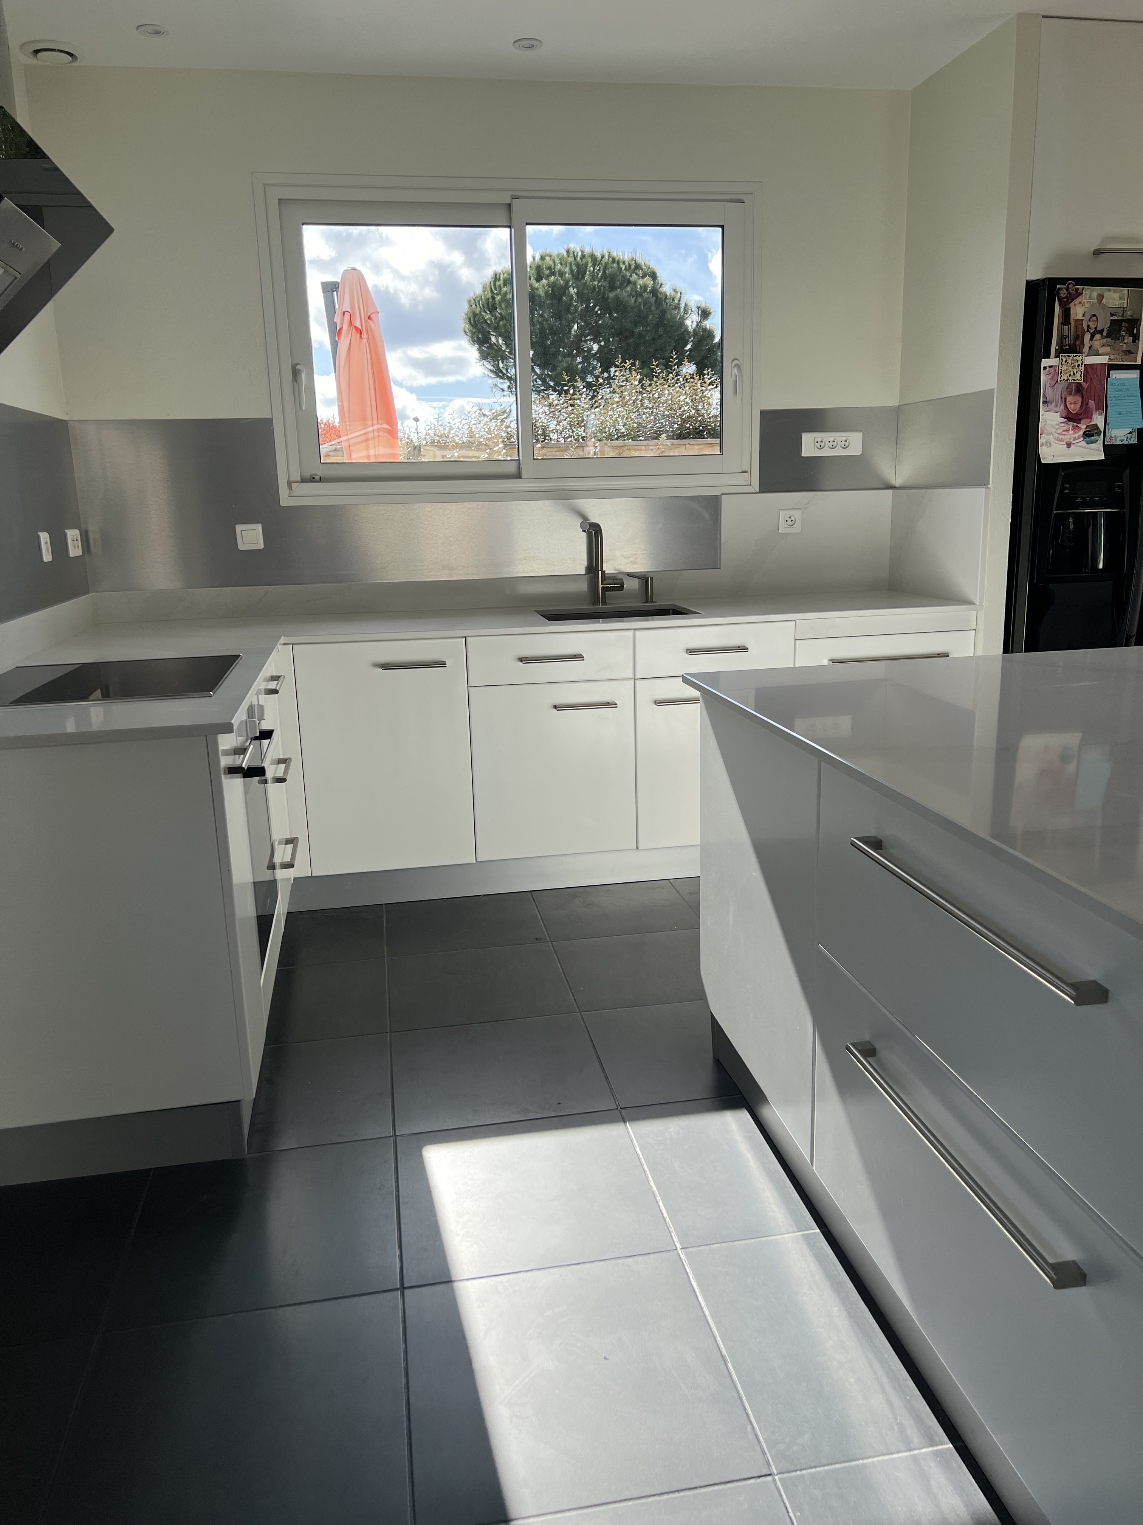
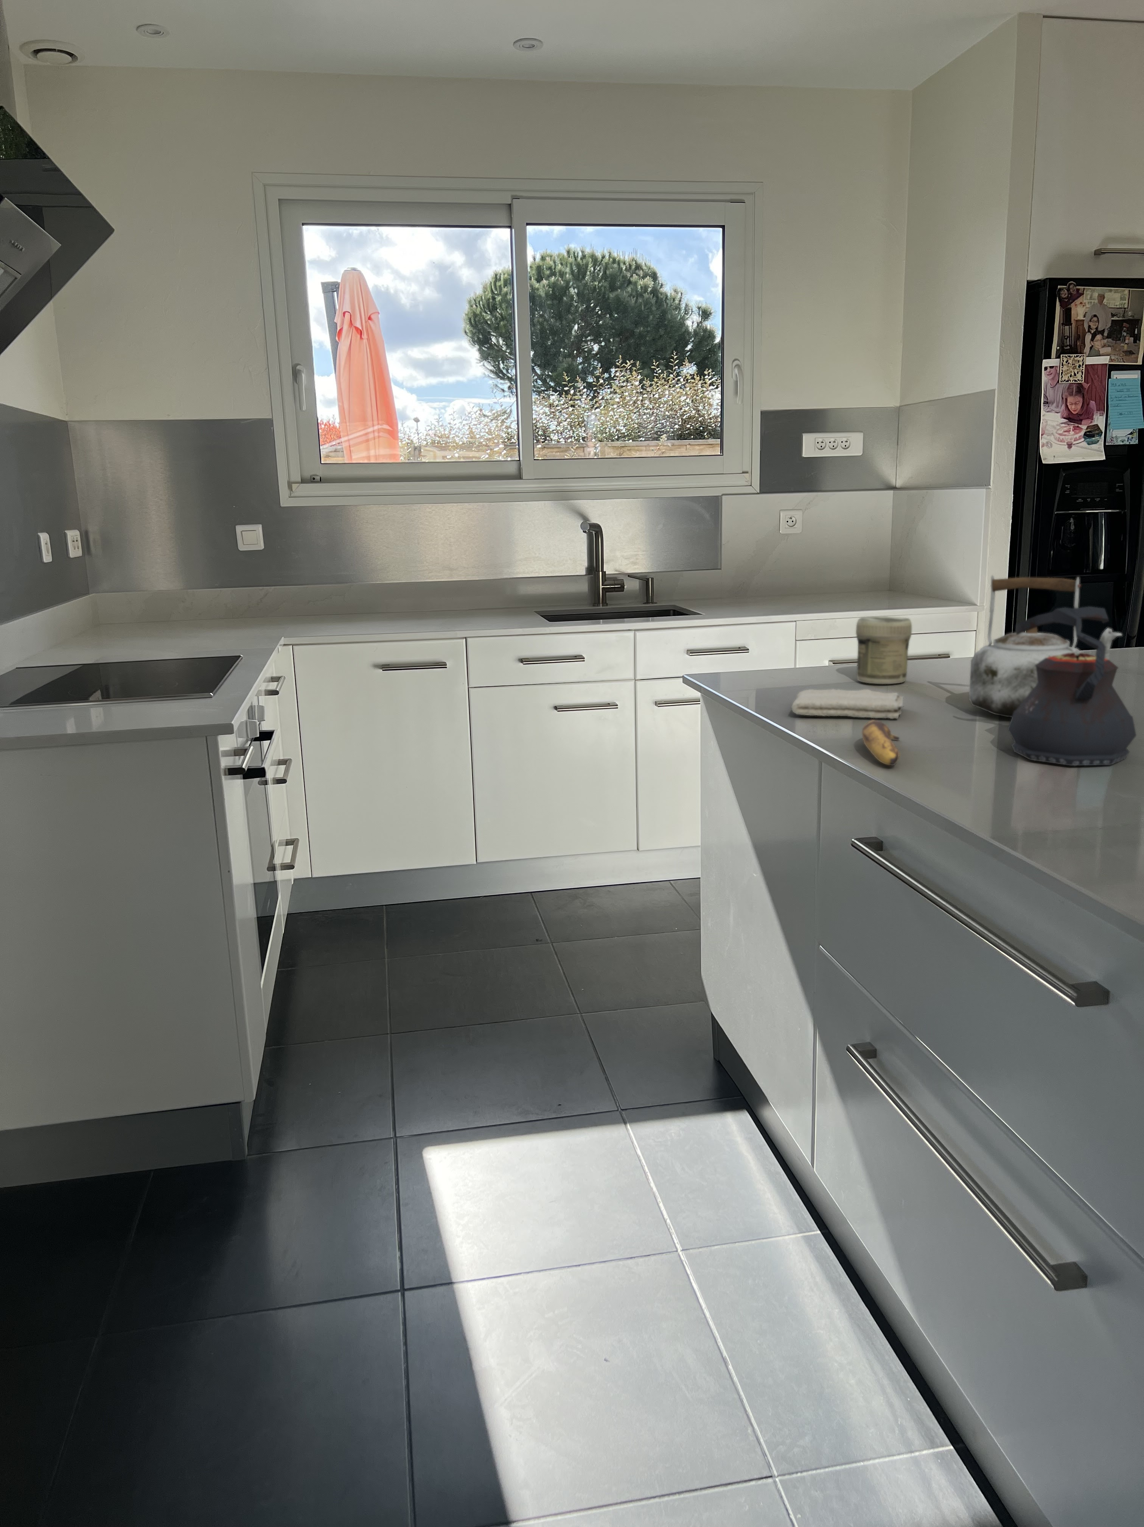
+ washcloth (848, 702)
+ banana (882, 739)
+ teapot (1074, 682)
+ jar (882, 649)
+ kettle (1045, 646)
